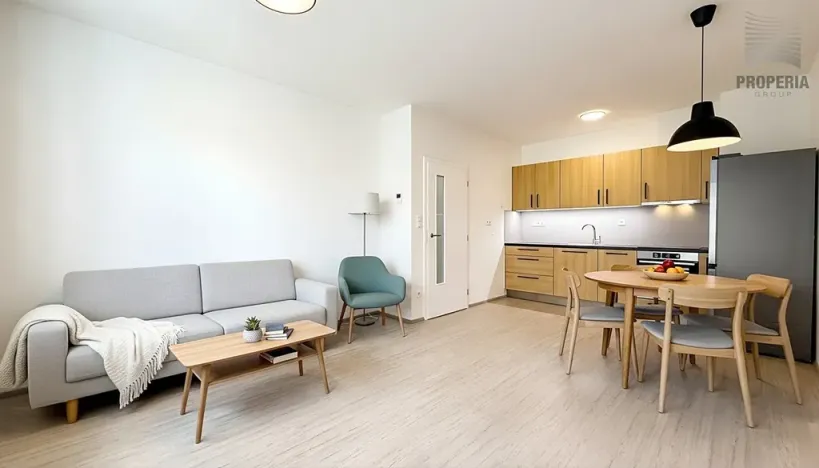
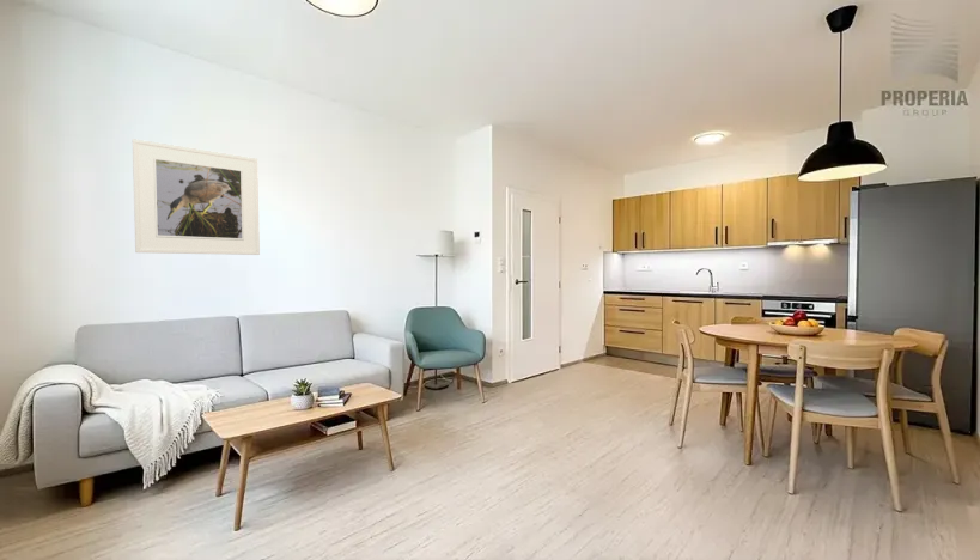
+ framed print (201, 201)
